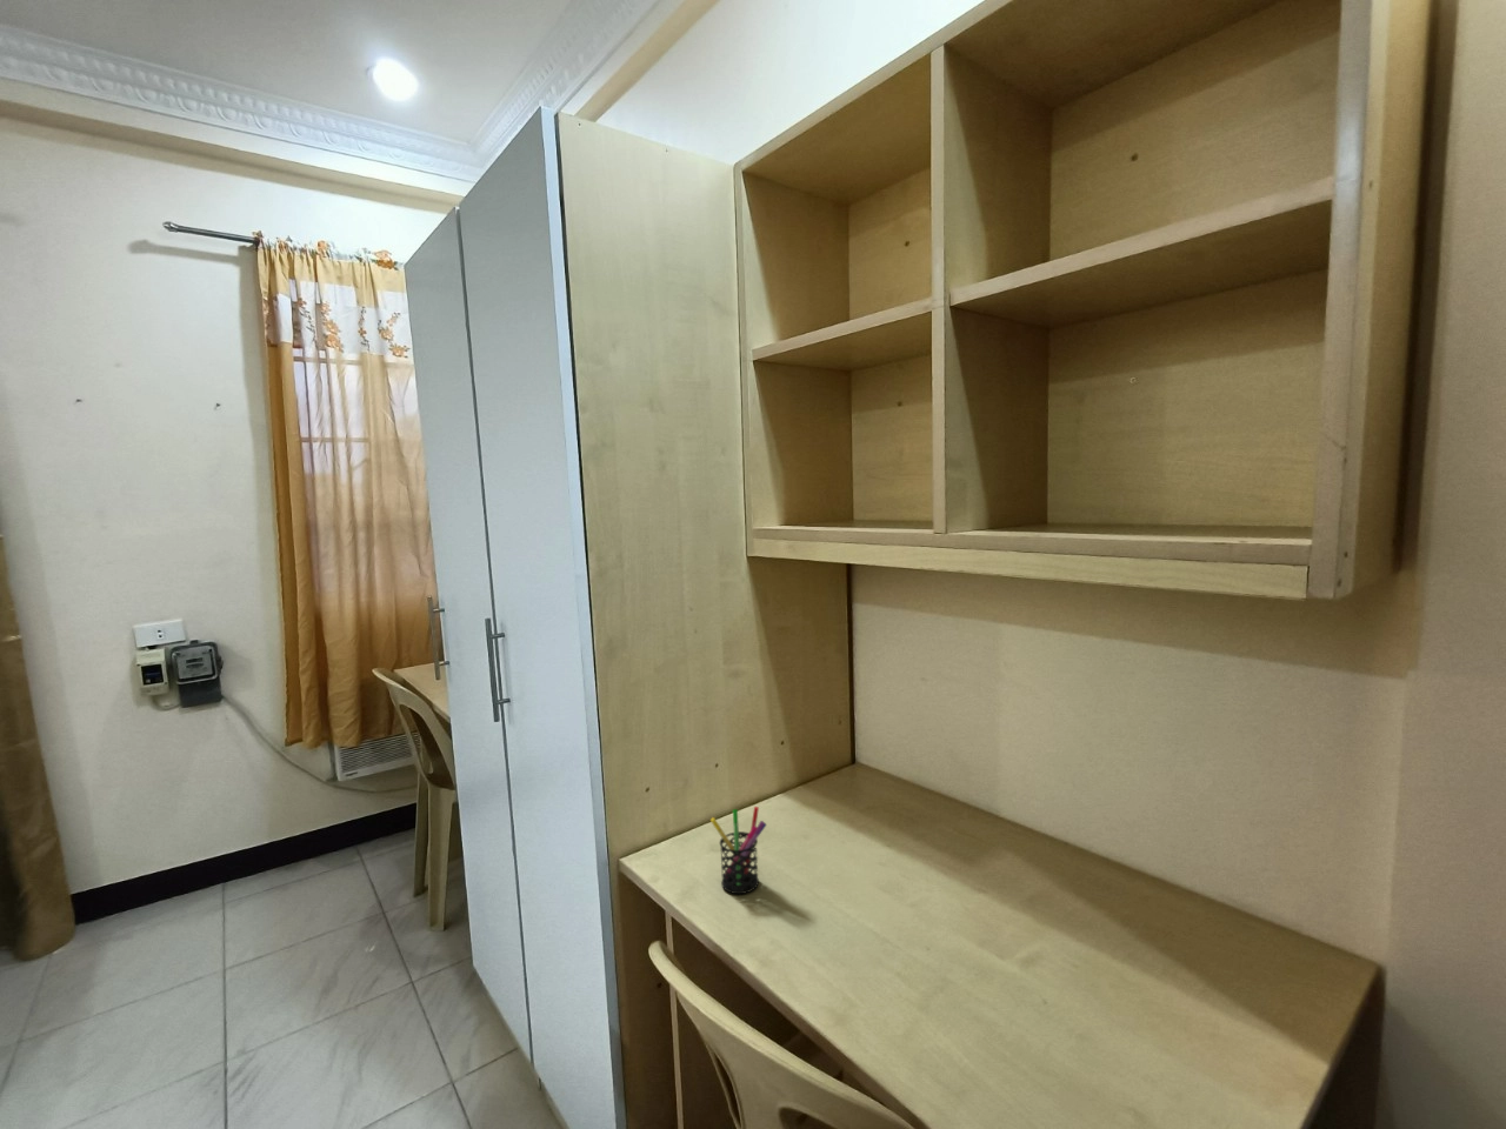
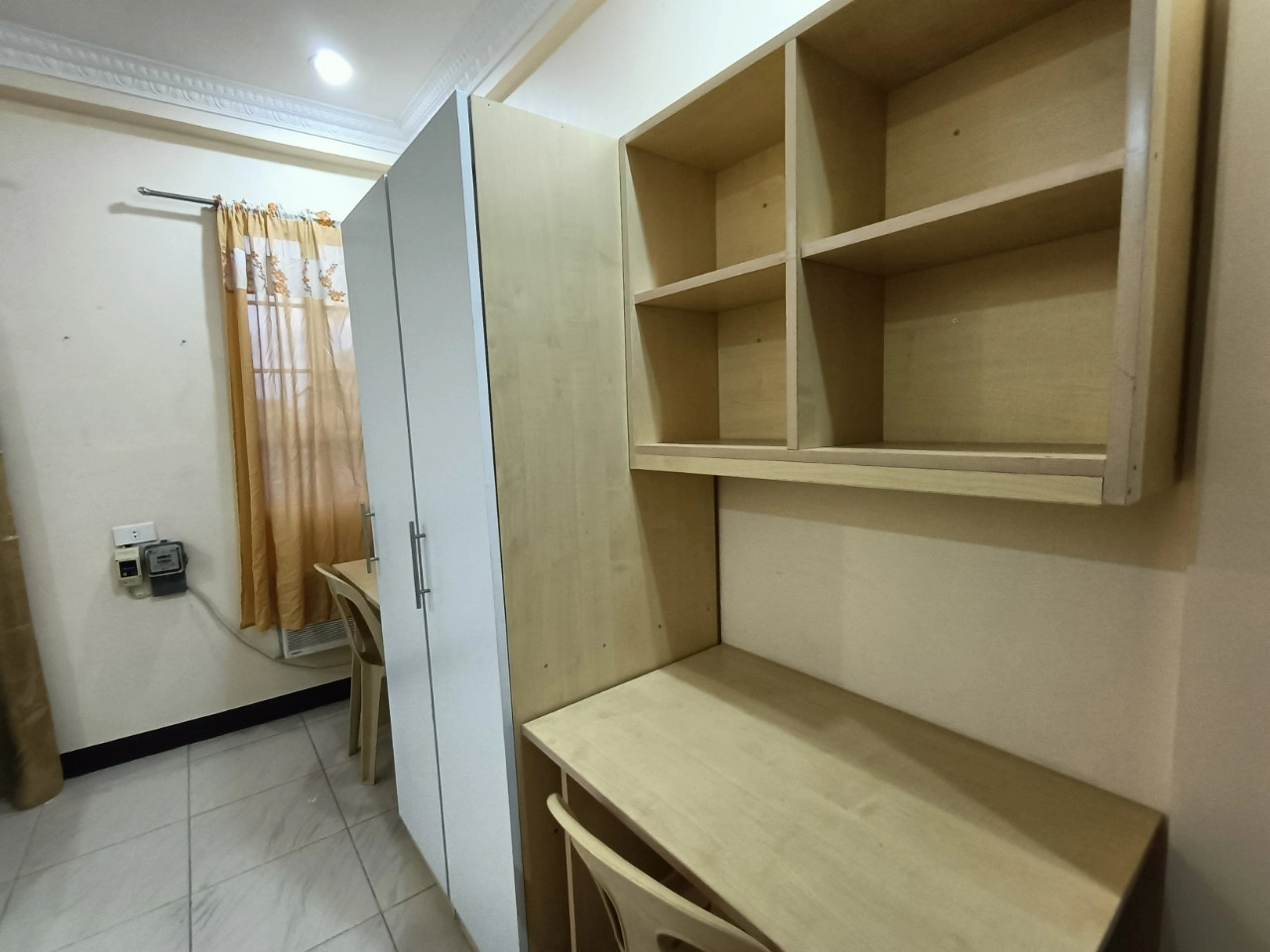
- pen holder (740, 844)
